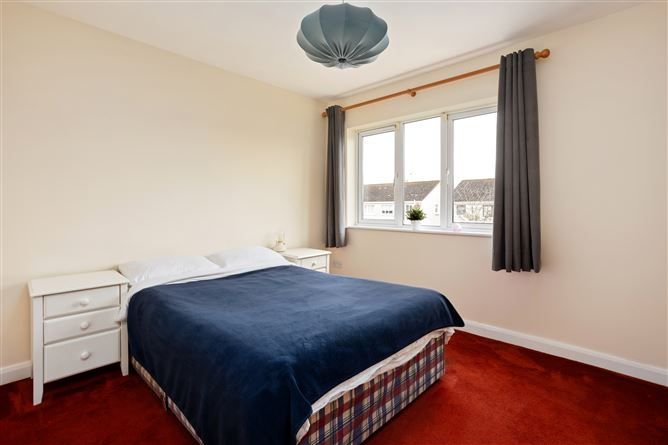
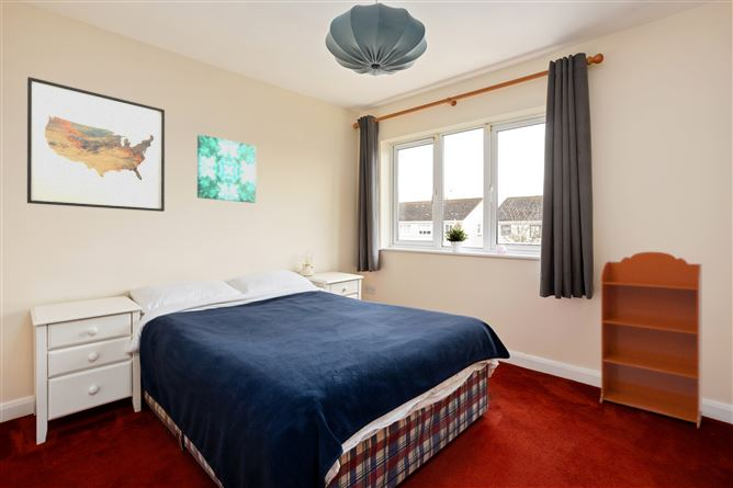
+ bookcase (649, 329)
+ wall art (102, 151)
+ wall art (227, 170)
